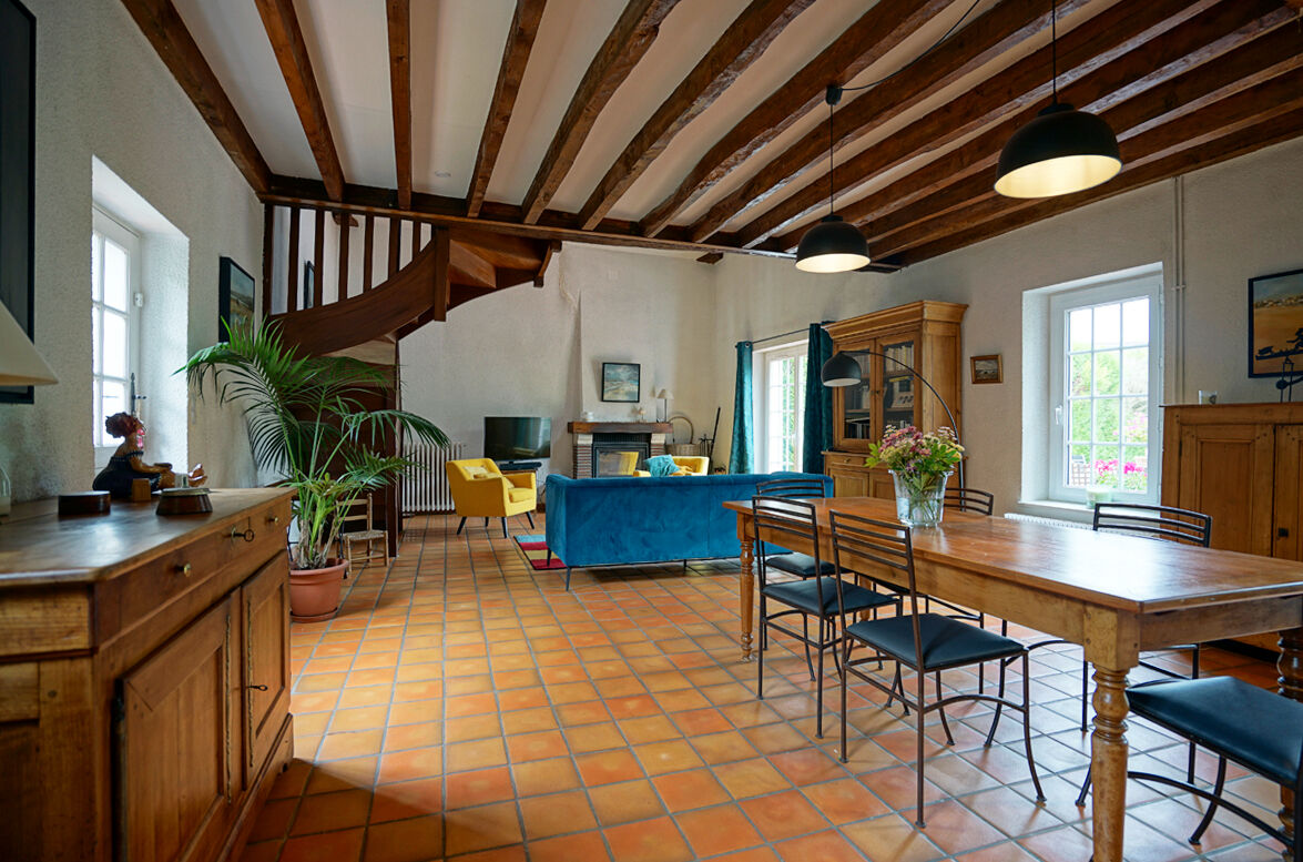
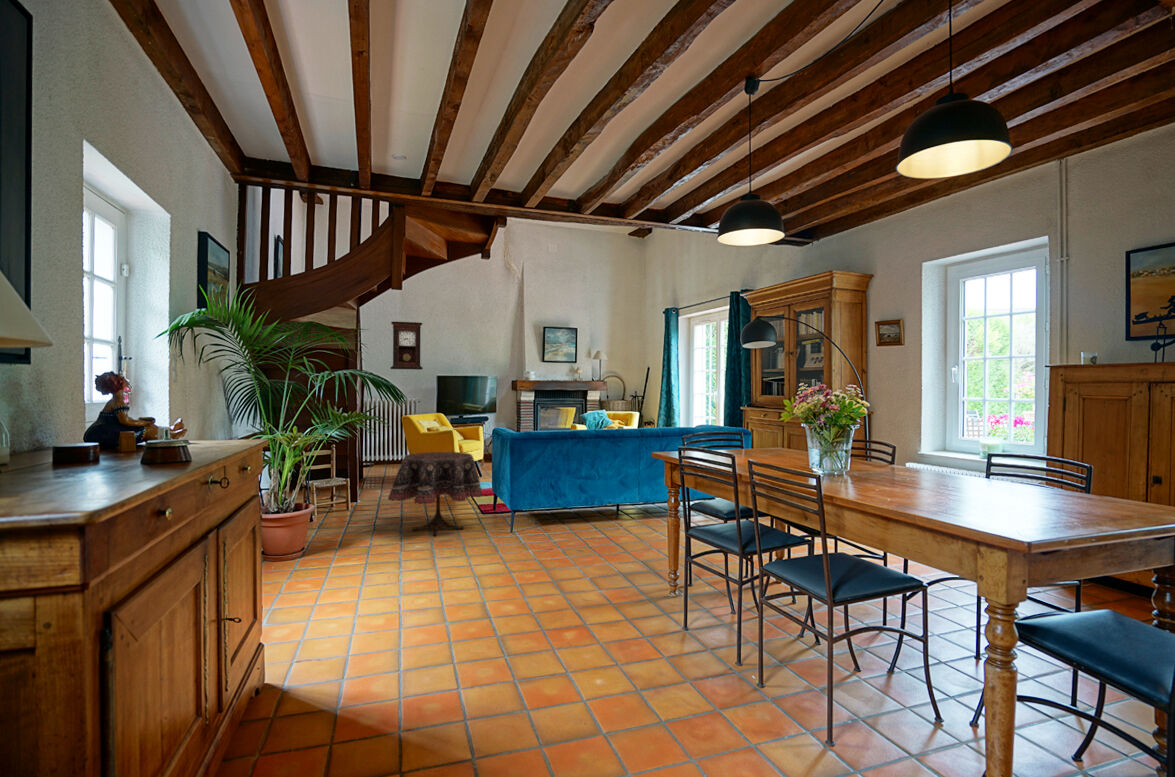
+ side table (436, 493)
+ pendulum clock (406, 345)
